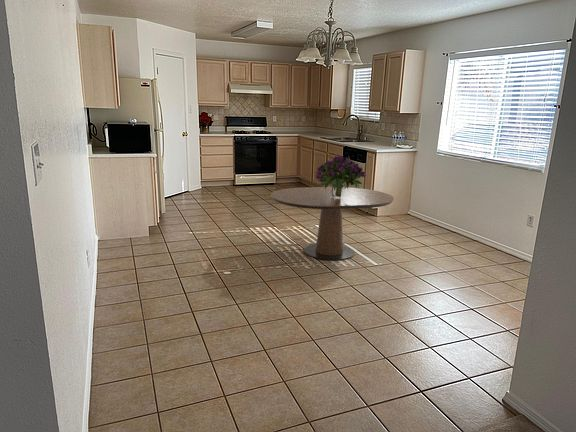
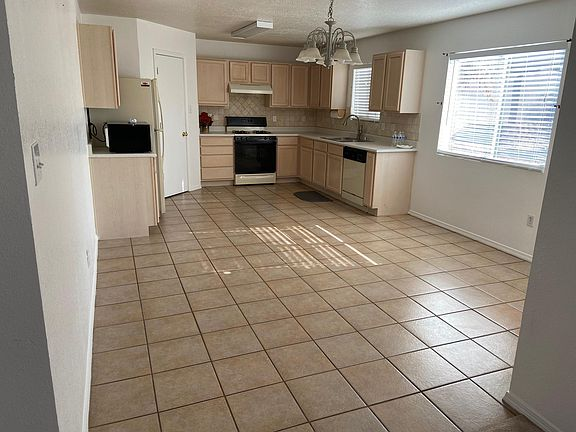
- bouquet (339, 176)
- dining table (327, 221)
